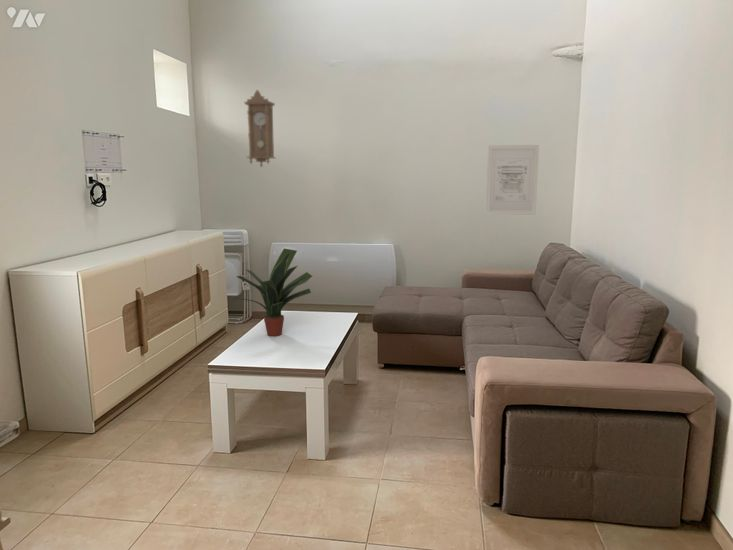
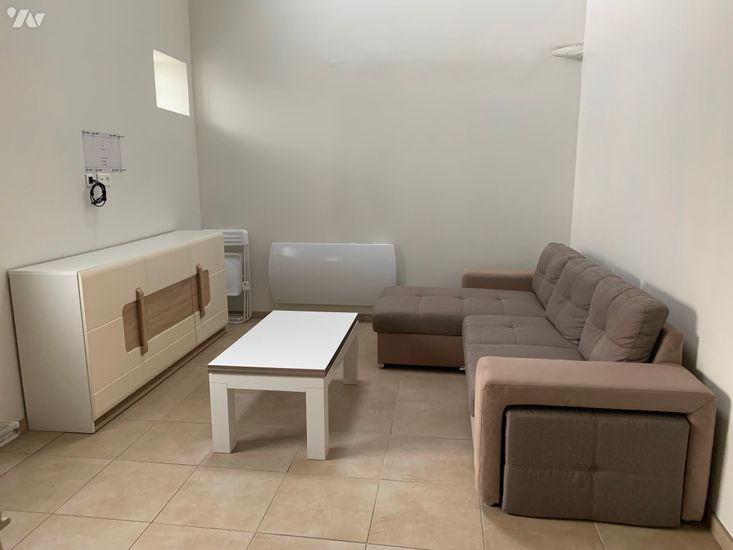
- pendulum clock (260, 129)
- wall art (511, 180)
- potted plant (277, 293)
